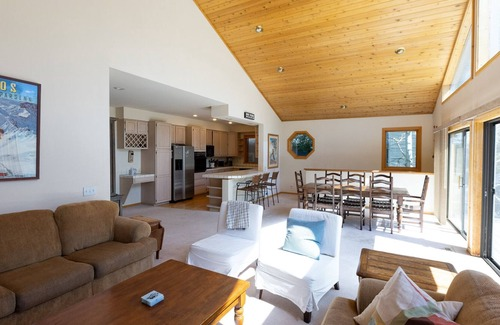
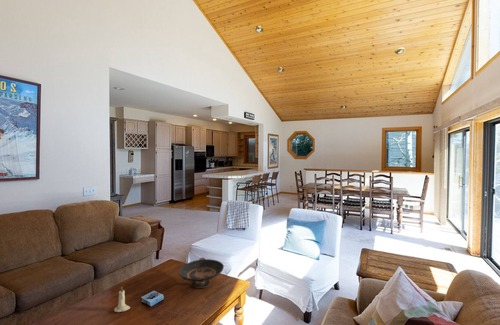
+ decorative bowl (201, 275)
+ candle (122, 297)
